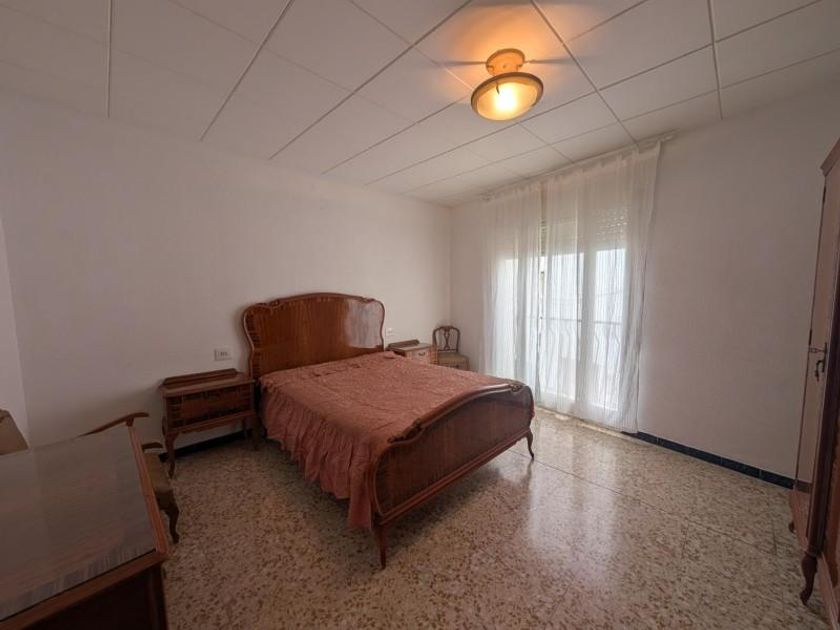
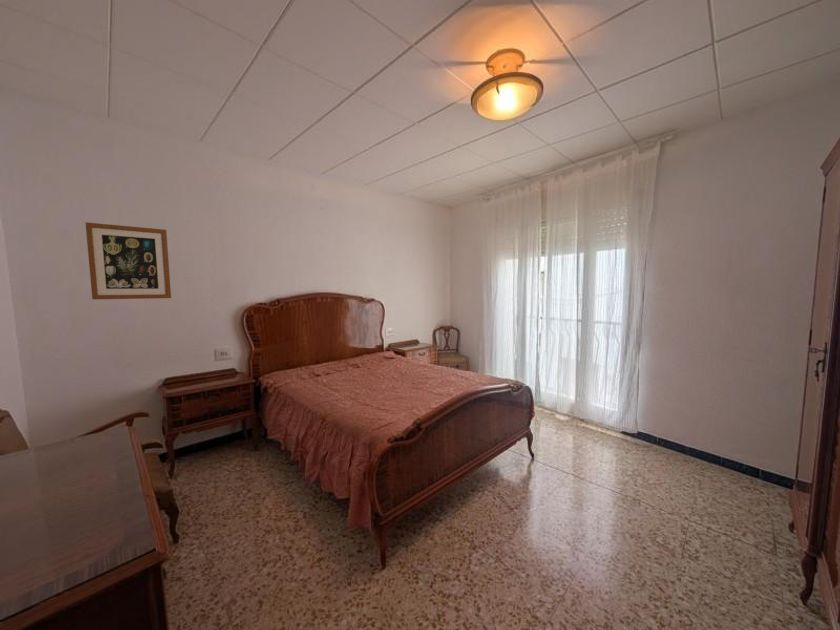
+ wall art (131, 262)
